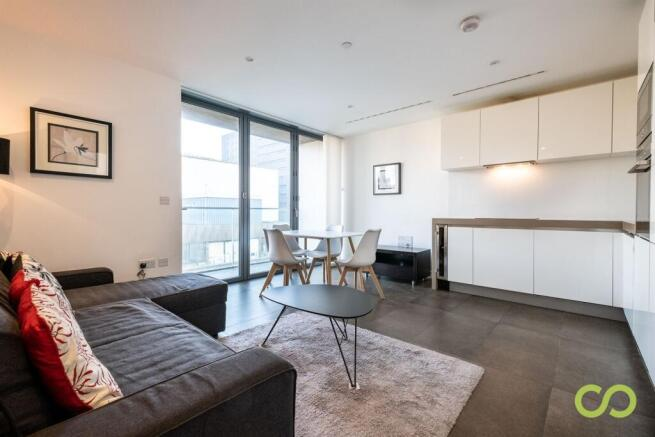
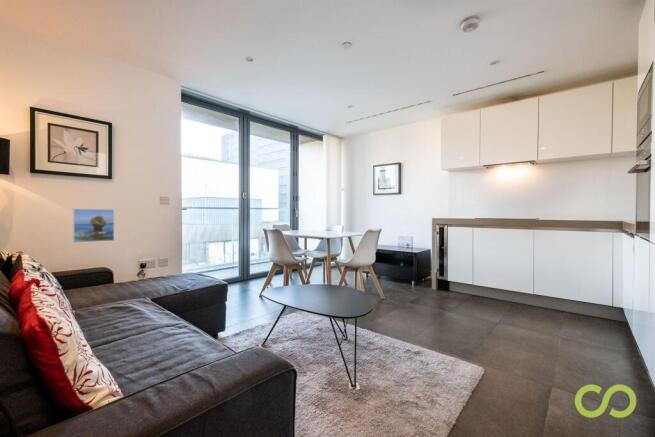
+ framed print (94, 225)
